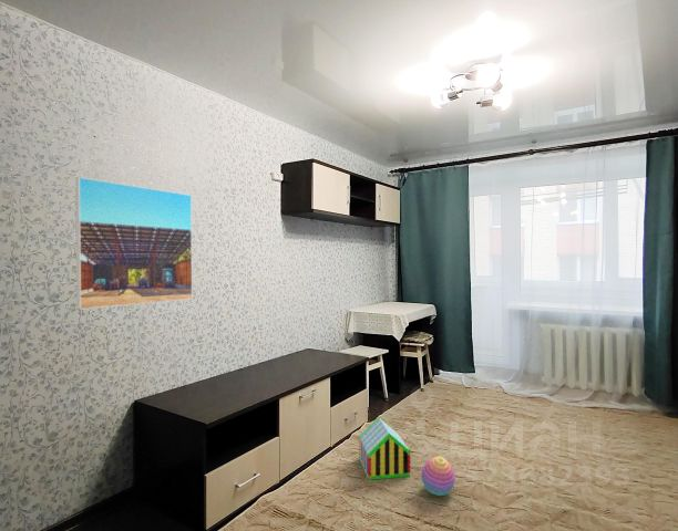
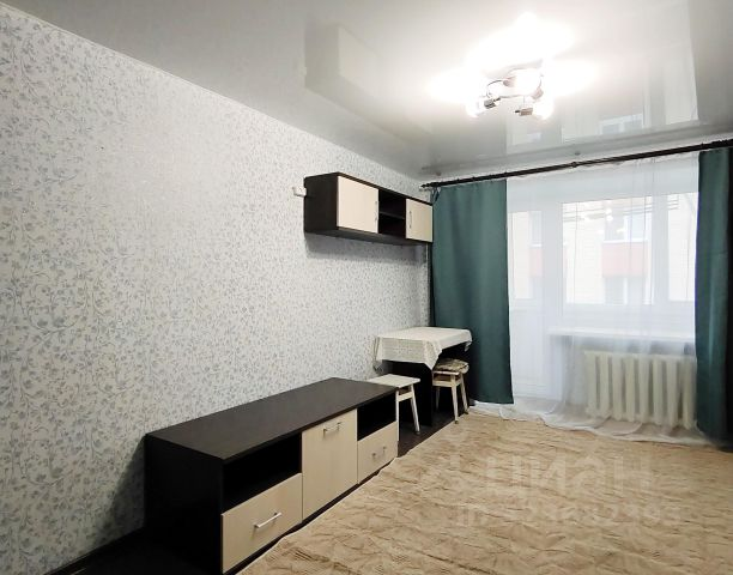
- toy house (383, 446)
- stacking toy (438, 473)
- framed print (141, 244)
